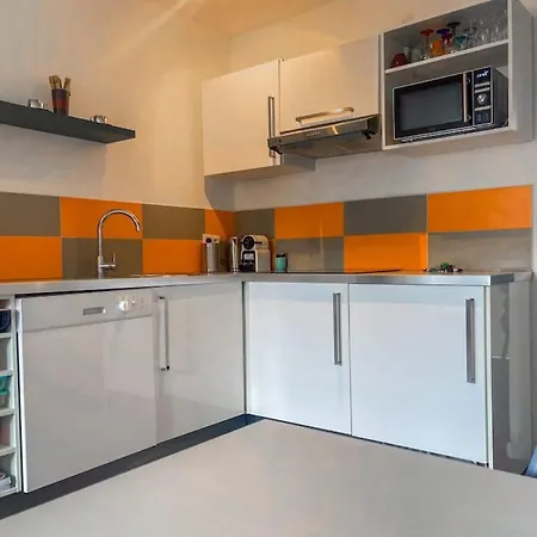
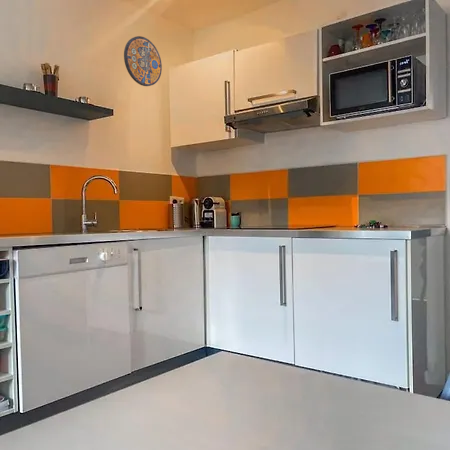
+ manhole cover (143, 61)
